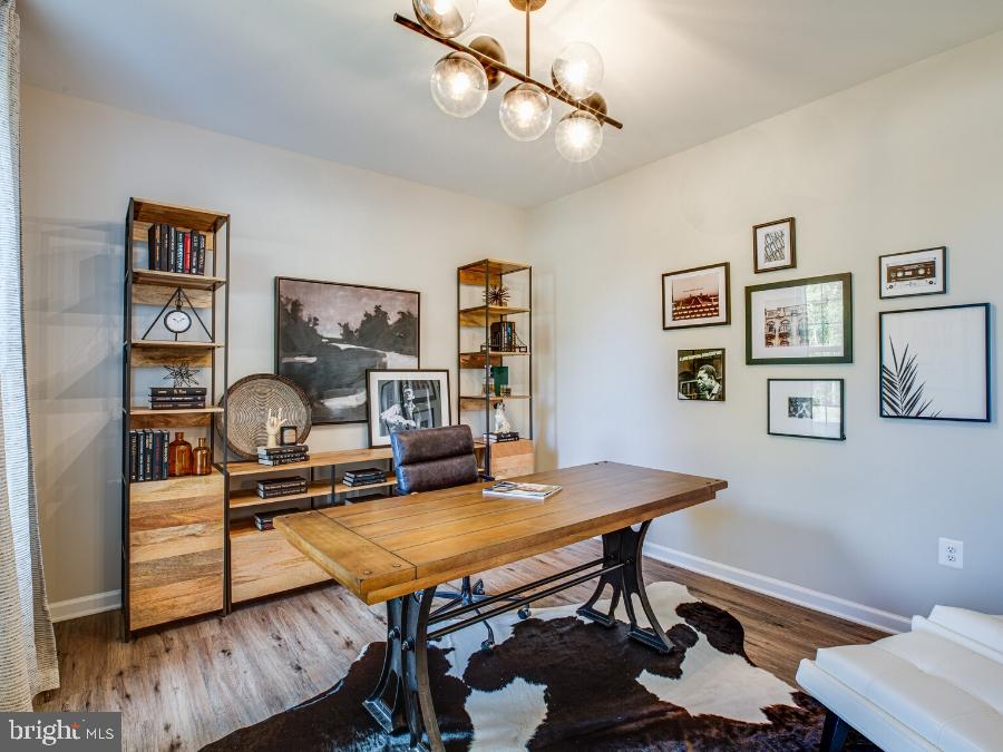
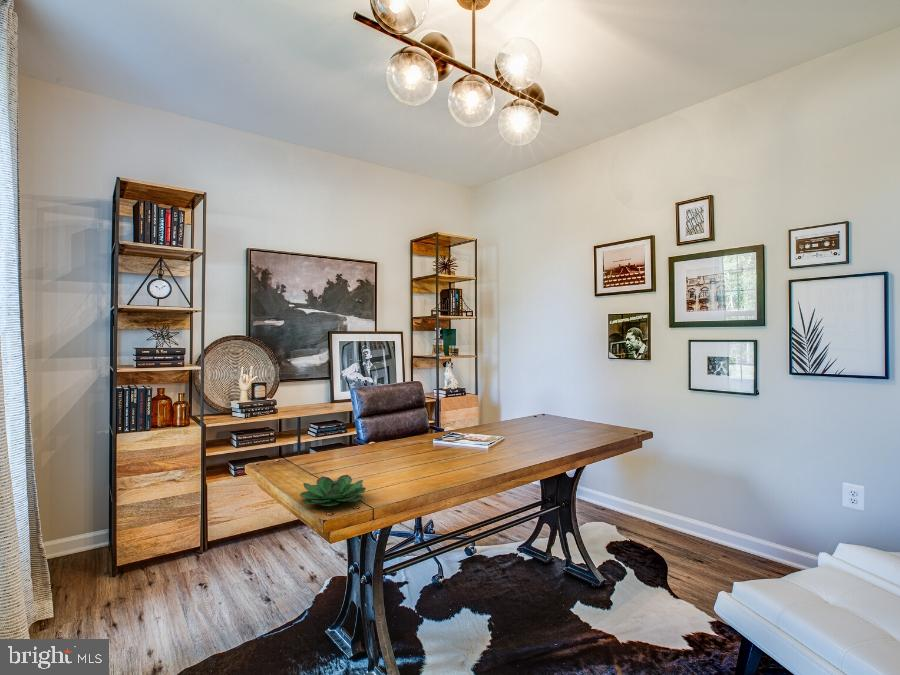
+ succulent plant (333, 490)
